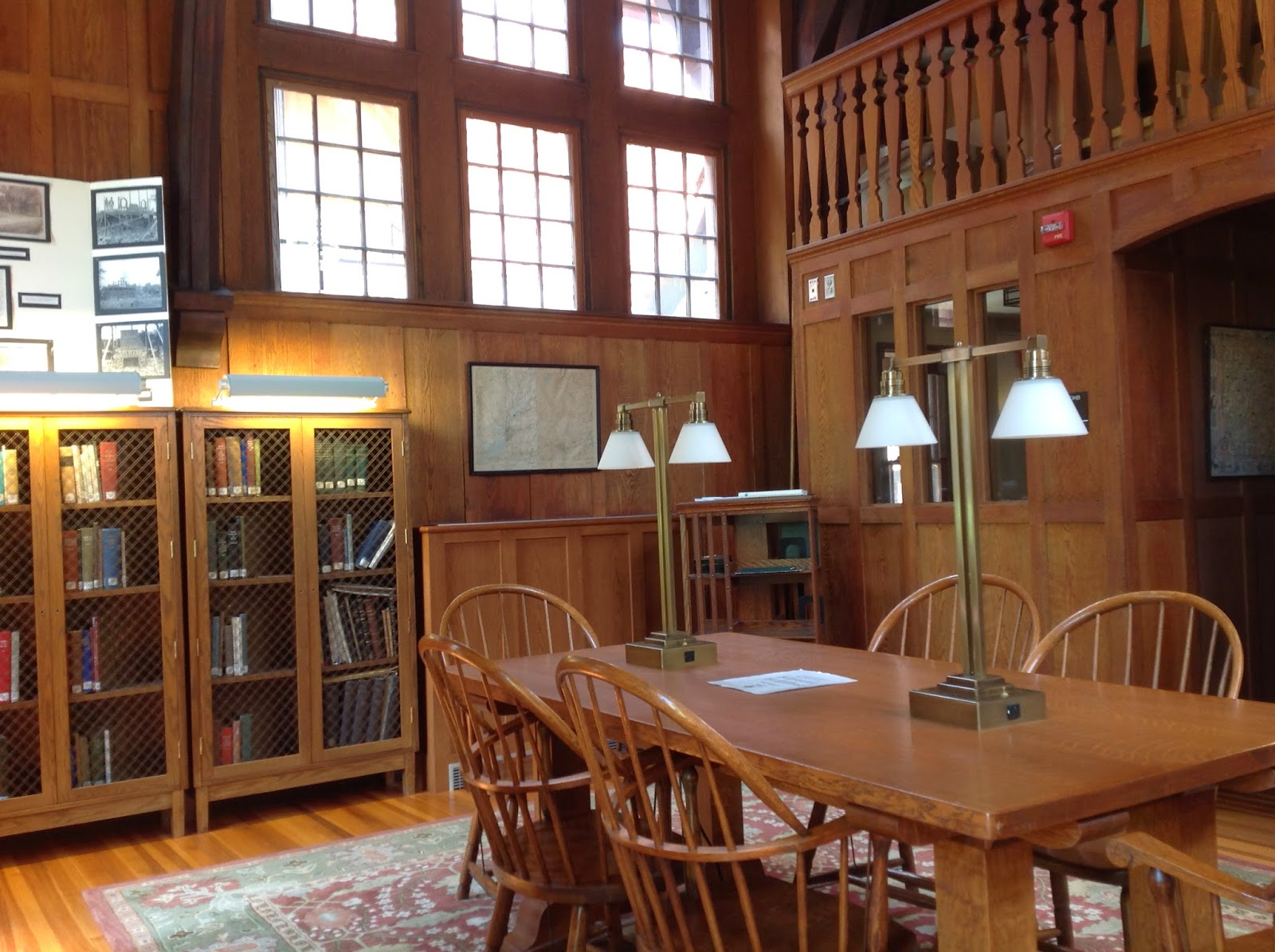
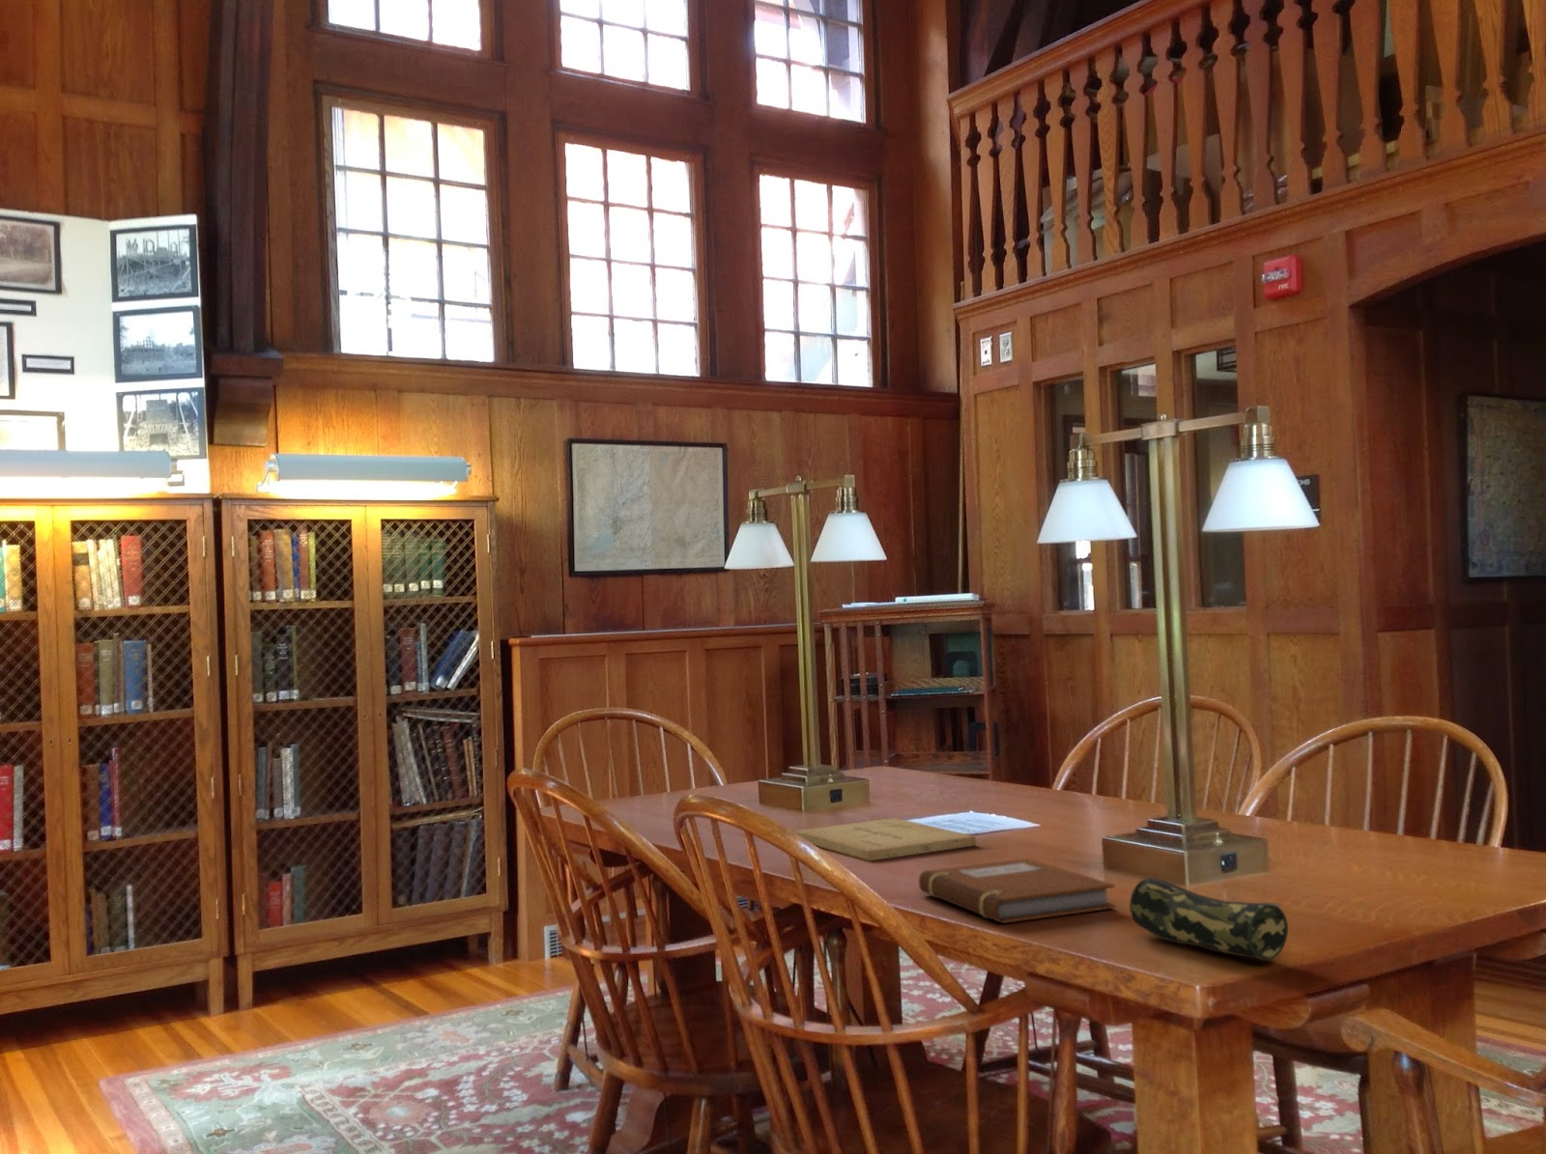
+ pencil case (1209, 919)
+ notebook (1010, 887)
+ book (883, 838)
